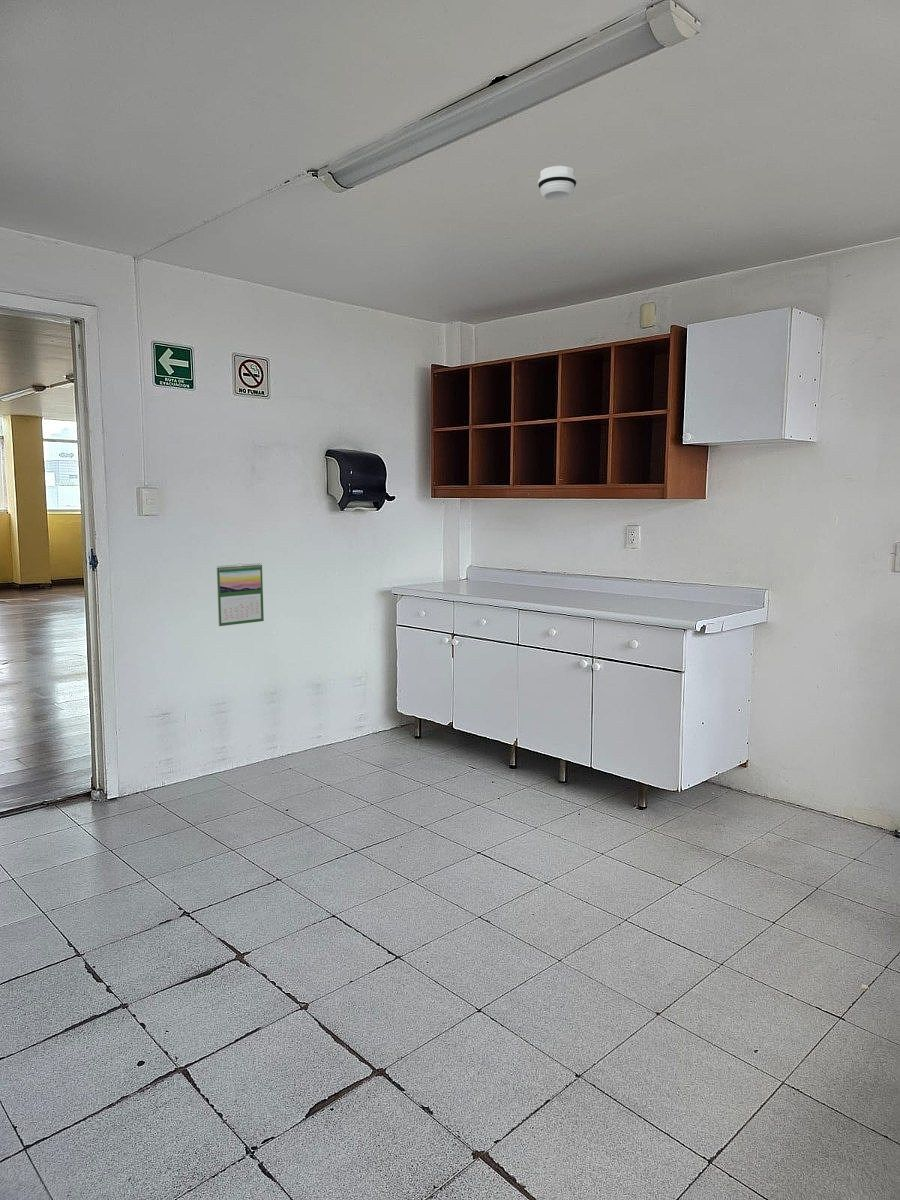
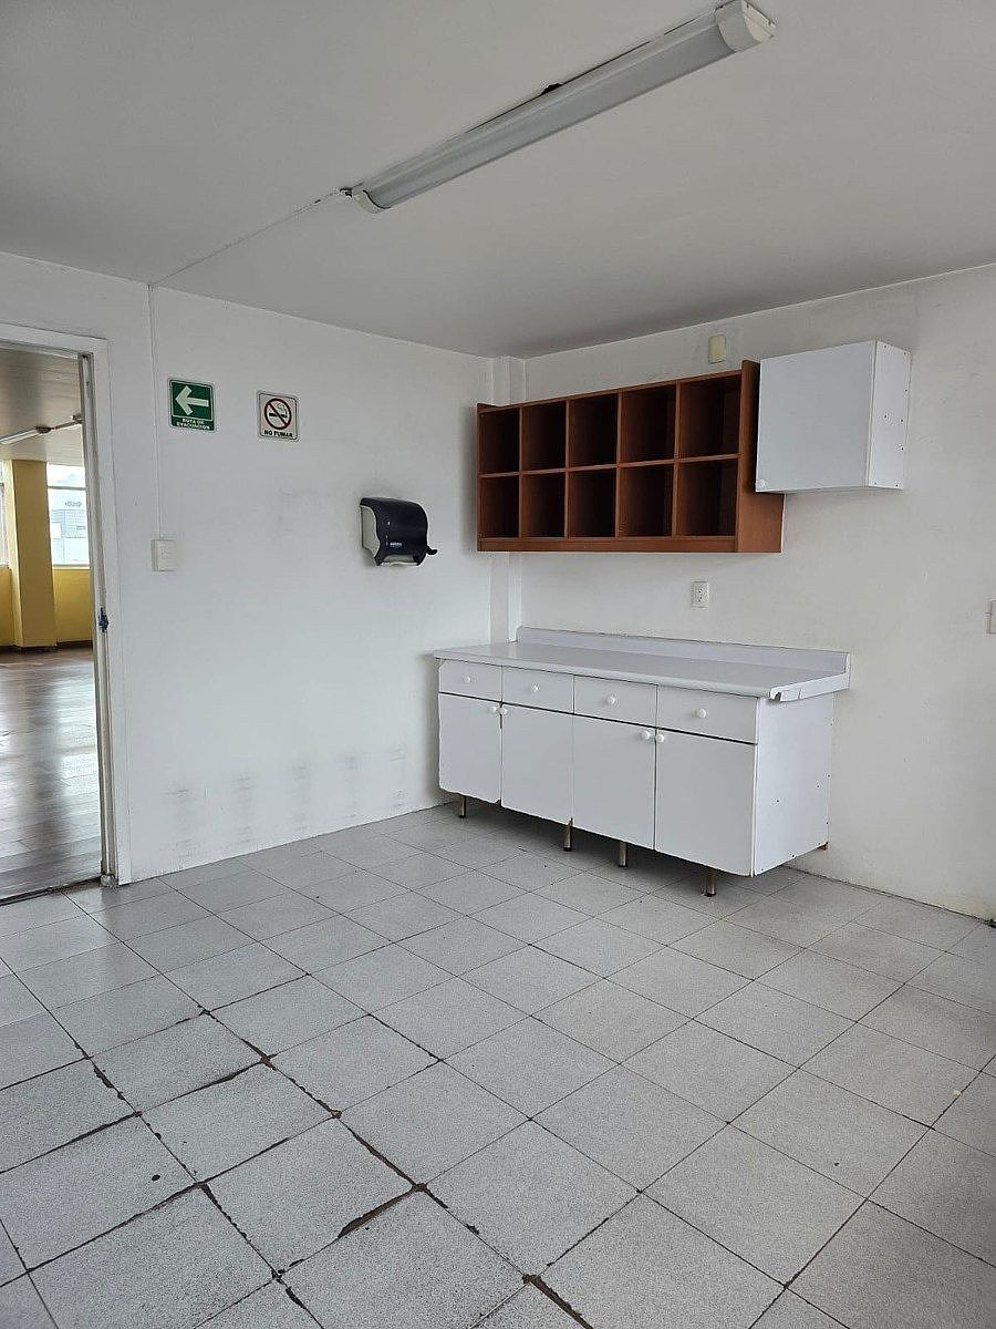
- calendar (240, 593)
- smoke detector (557, 184)
